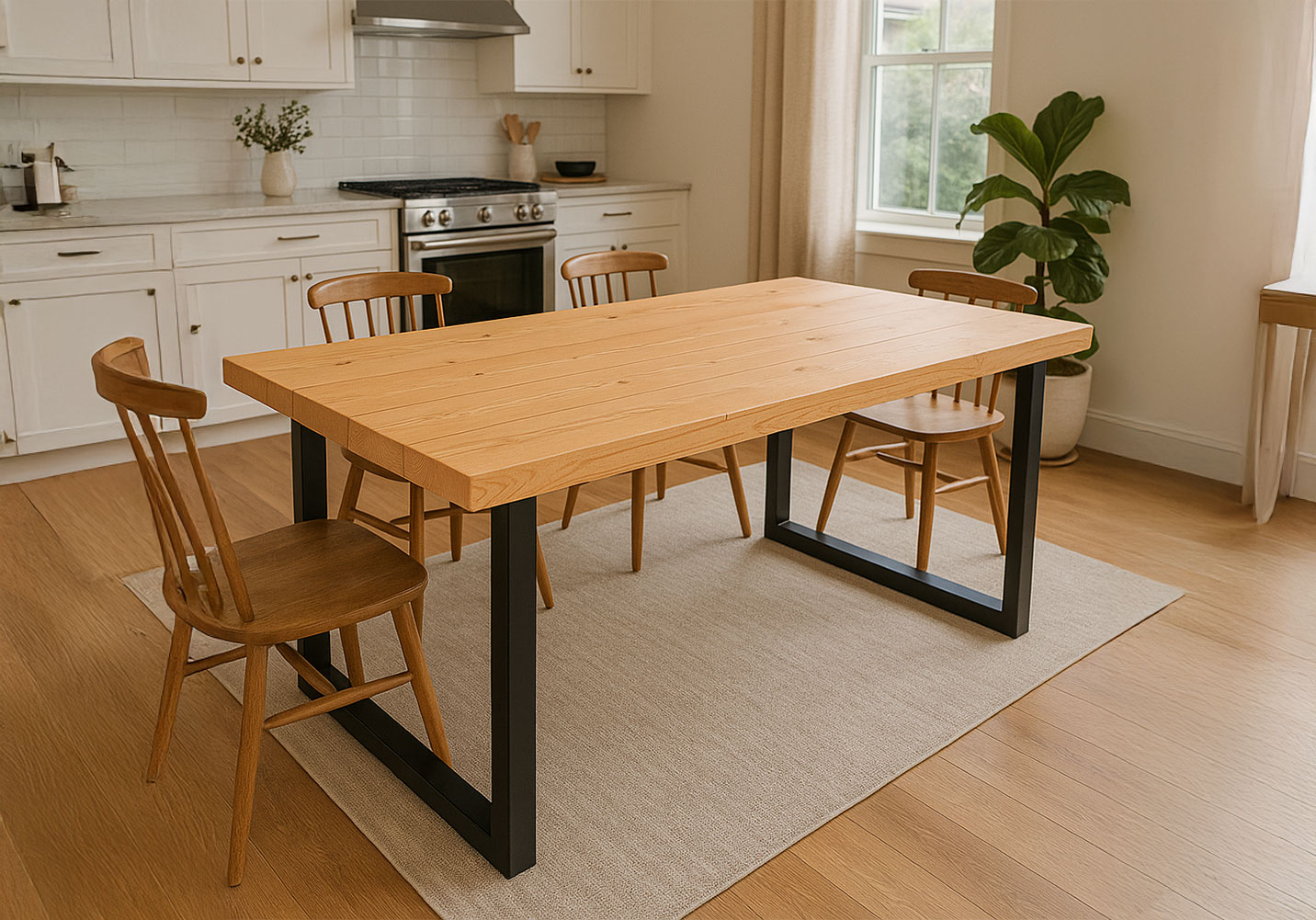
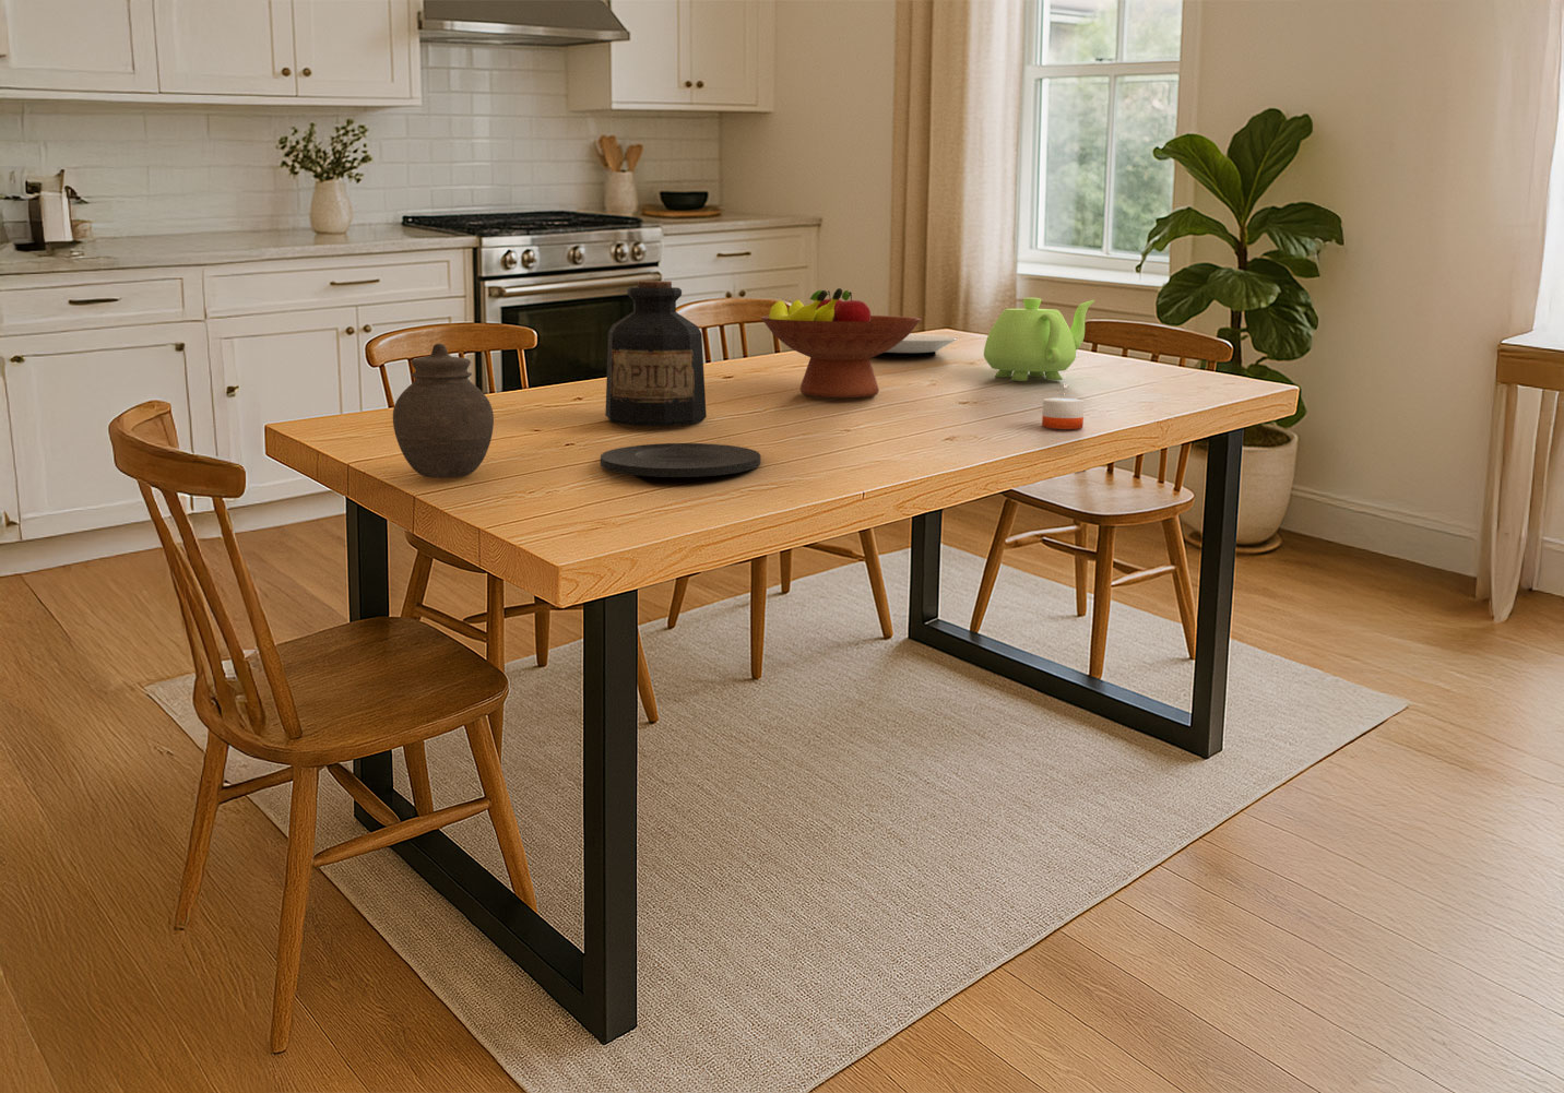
+ plate (681, 453)
+ fruit bowl (840, 341)
+ jar (442, 410)
+ bottle (654, 352)
+ candle (1064, 398)
+ plate (900, 345)
+ teapot (1041, 337)
